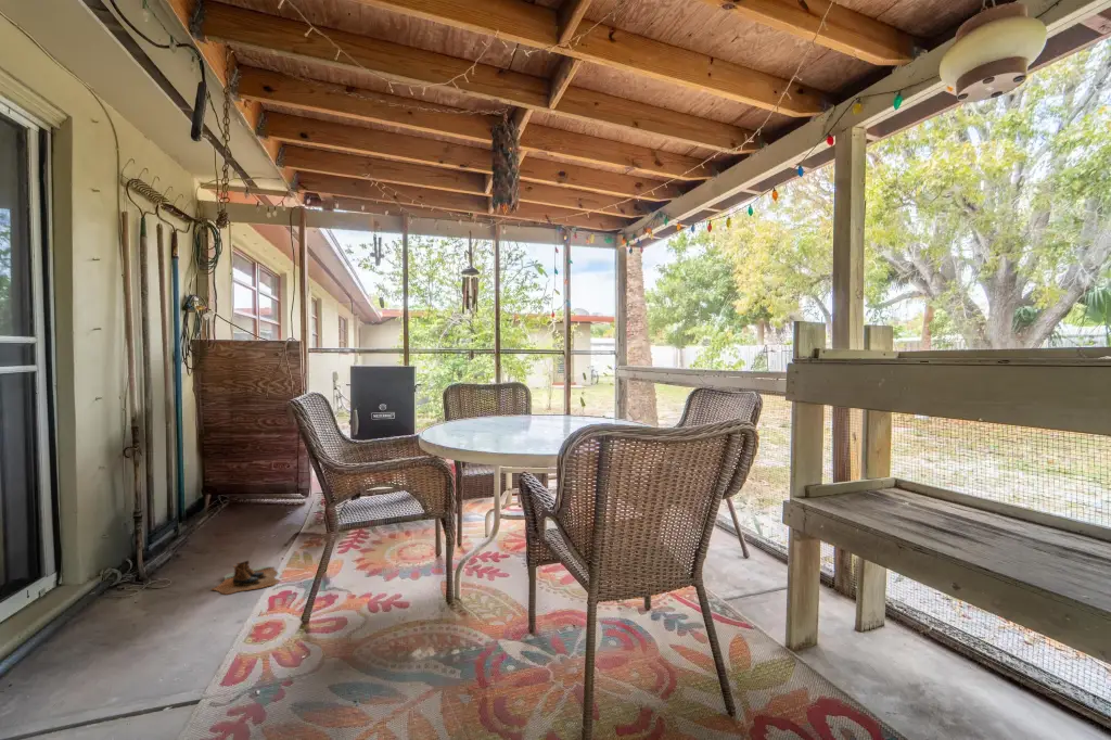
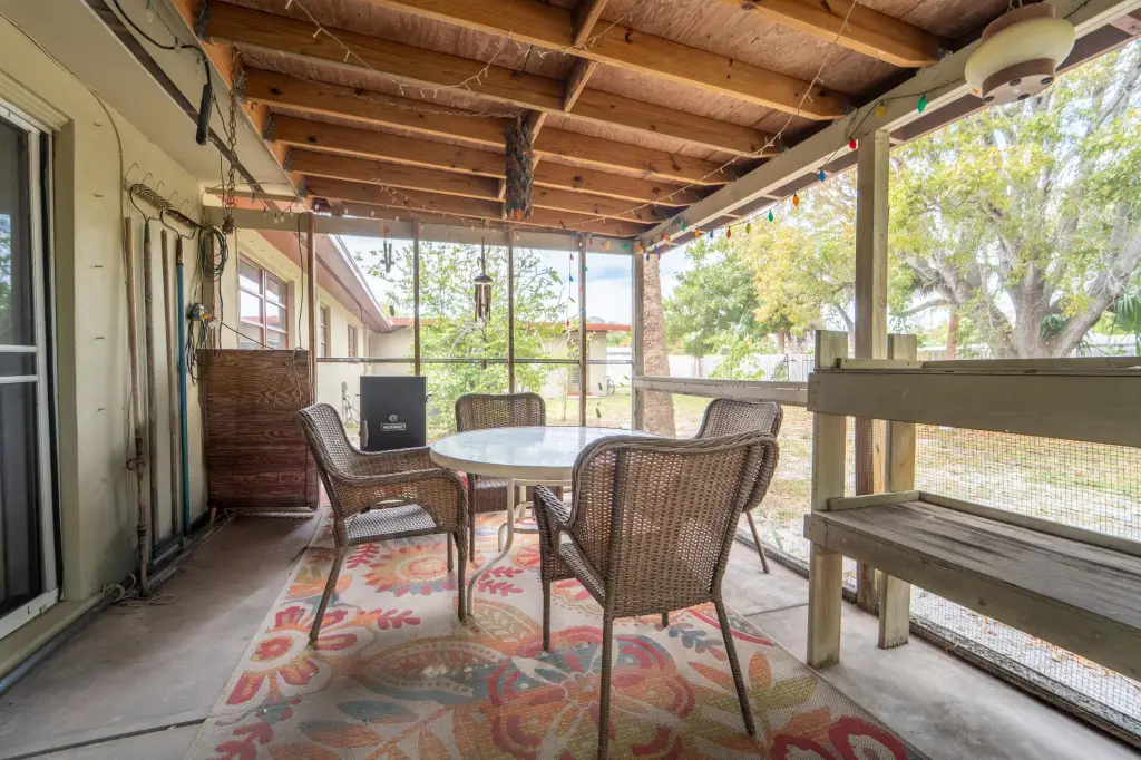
- boots (250, 571)
